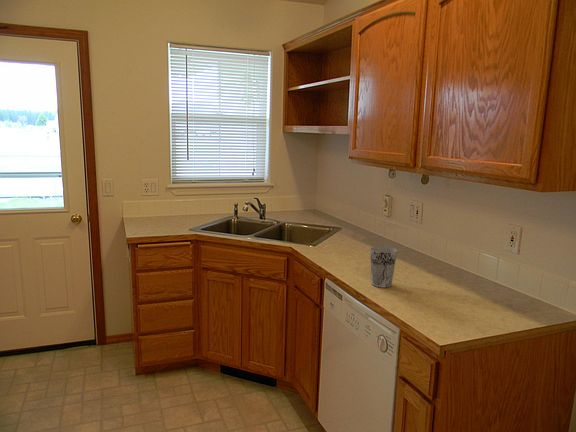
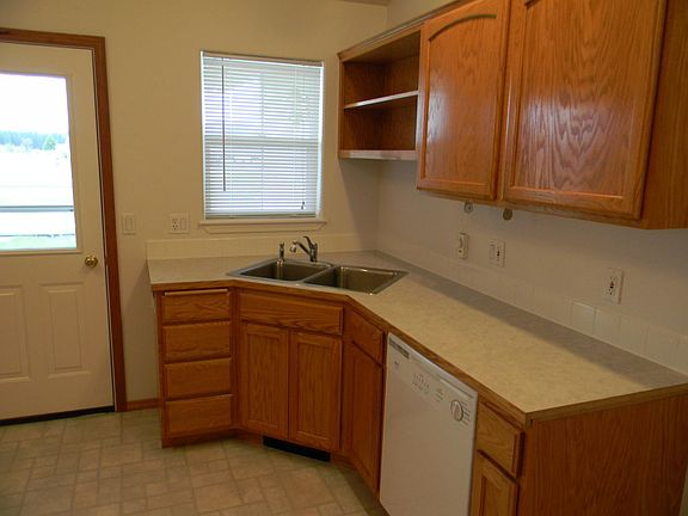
- cup (382, 267)
